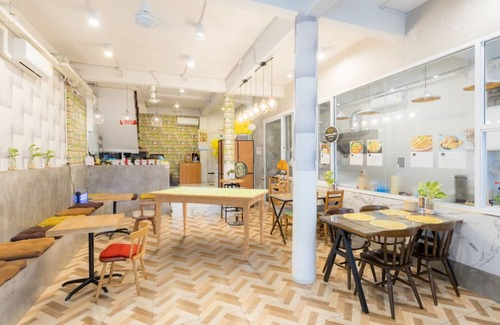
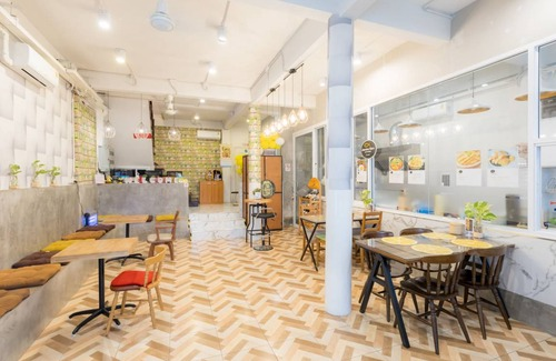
- dining table (212, 204)
